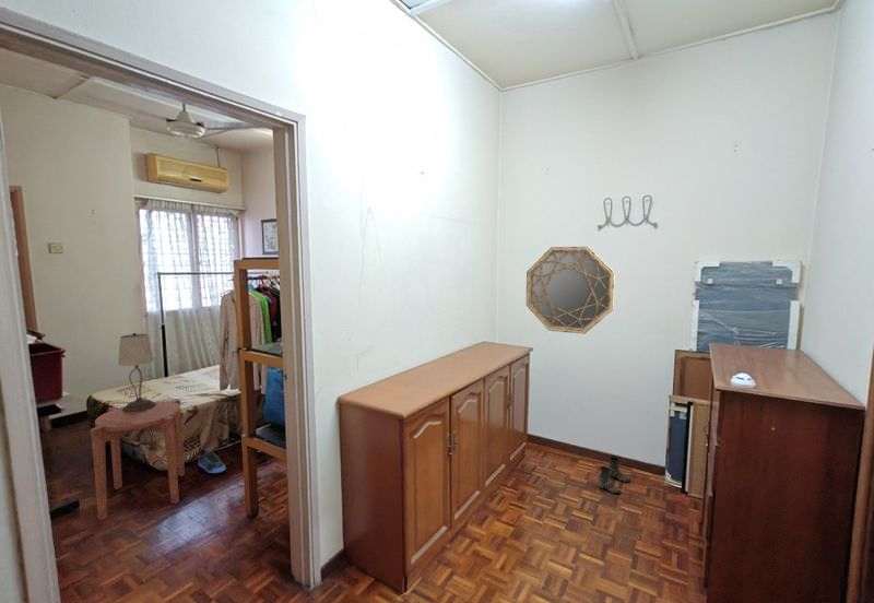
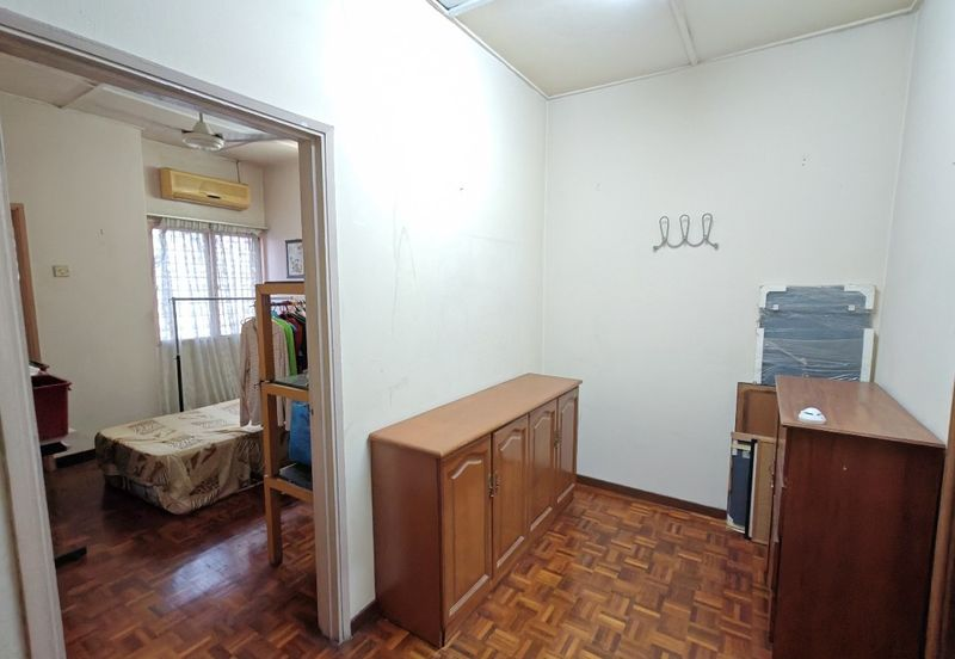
- sneaker (210, 460)
- side table (120, 456)
- boots (614, 474)
- home mirror (567, 289)
- table lamp (138, 369)
